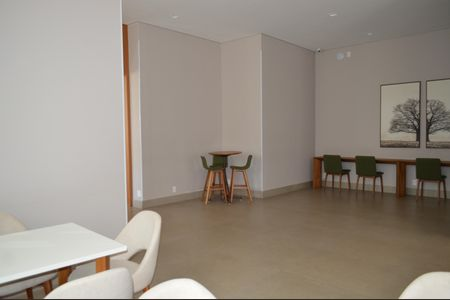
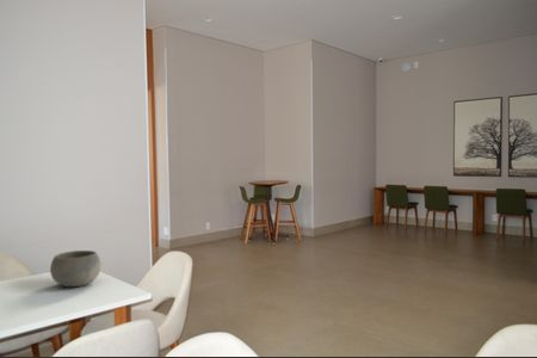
+ bowl (76, 268)
